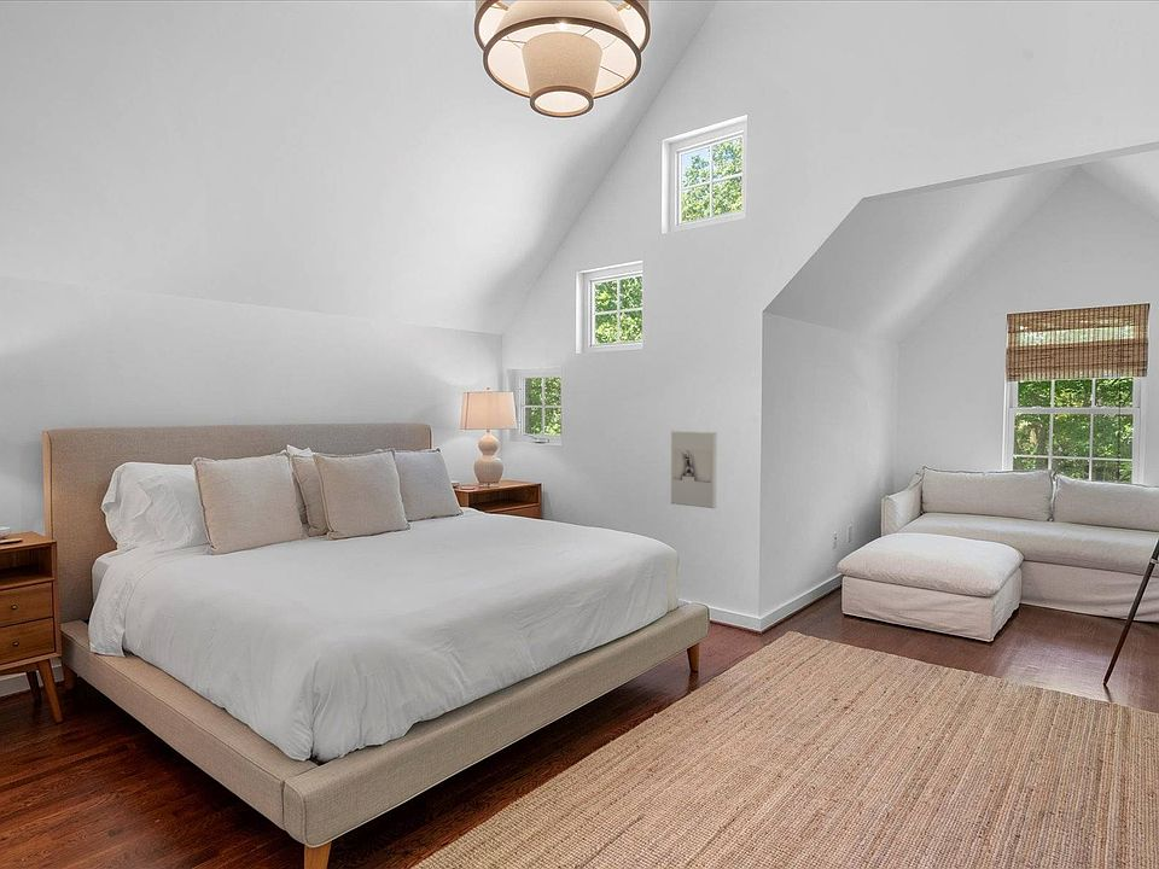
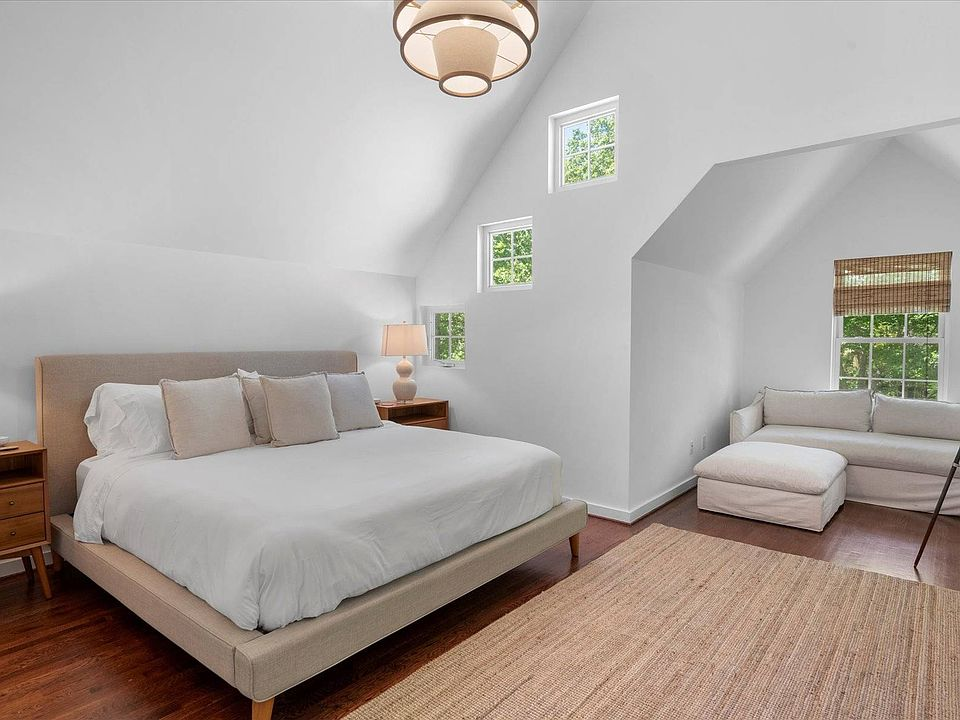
- wall sculpture (693, 468)
